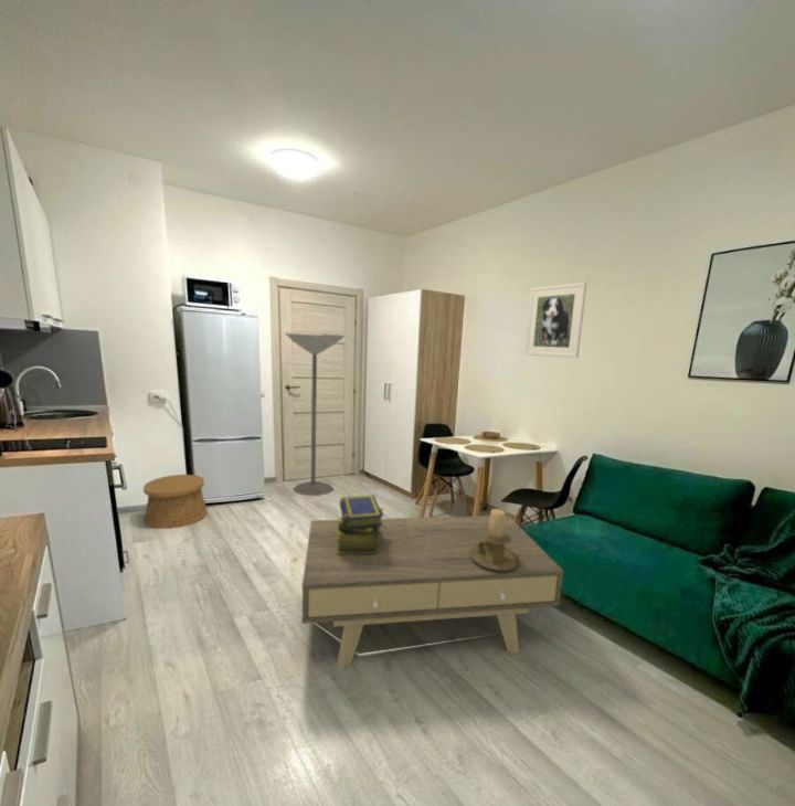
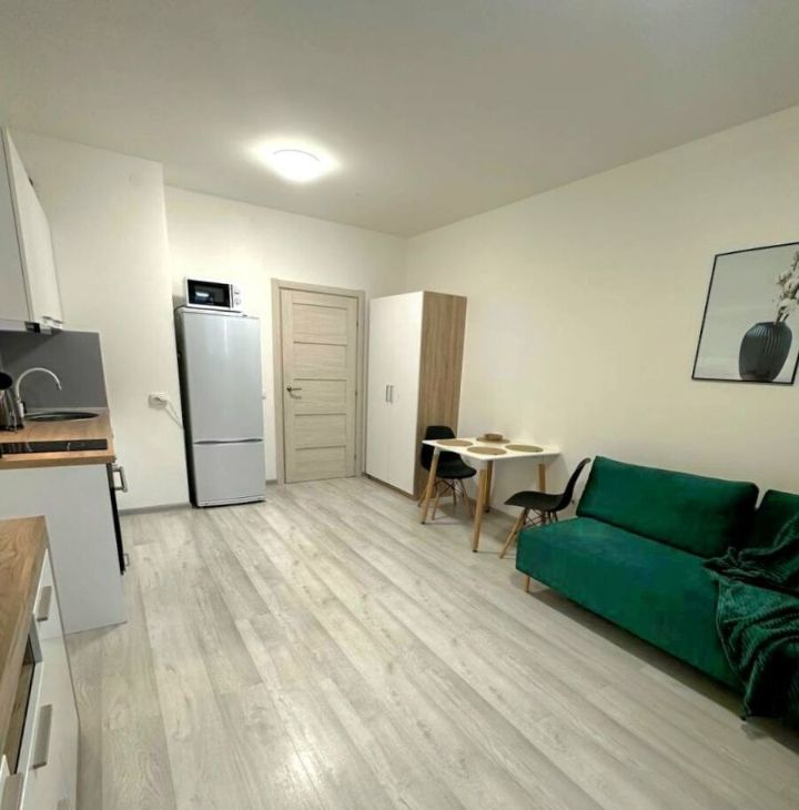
- stack of books (360, 522)
- candle holder (496, 534)
- basket (176, 499)
- coffee table (423, 584)
- floor lamp (314, 413)
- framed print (553, 321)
